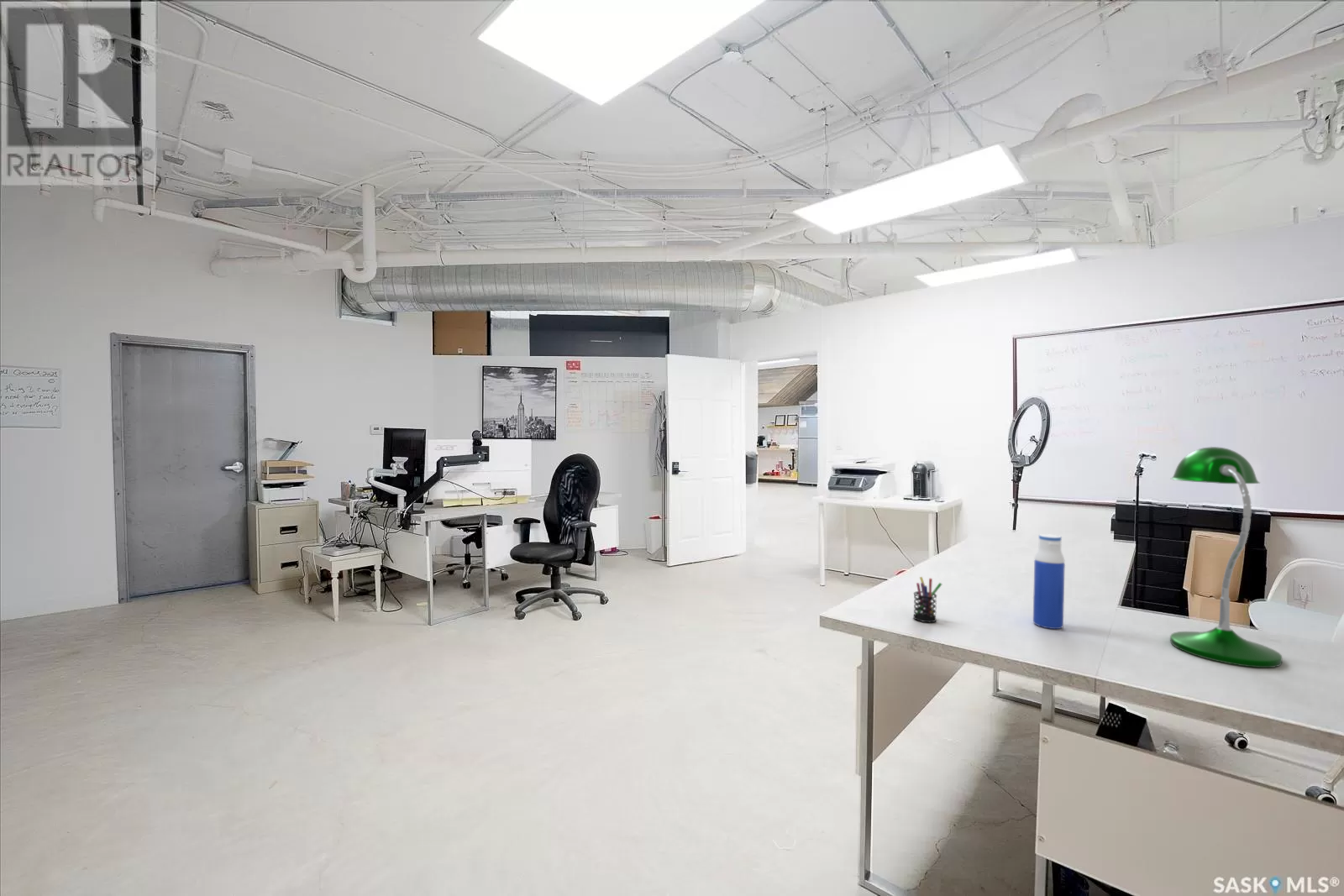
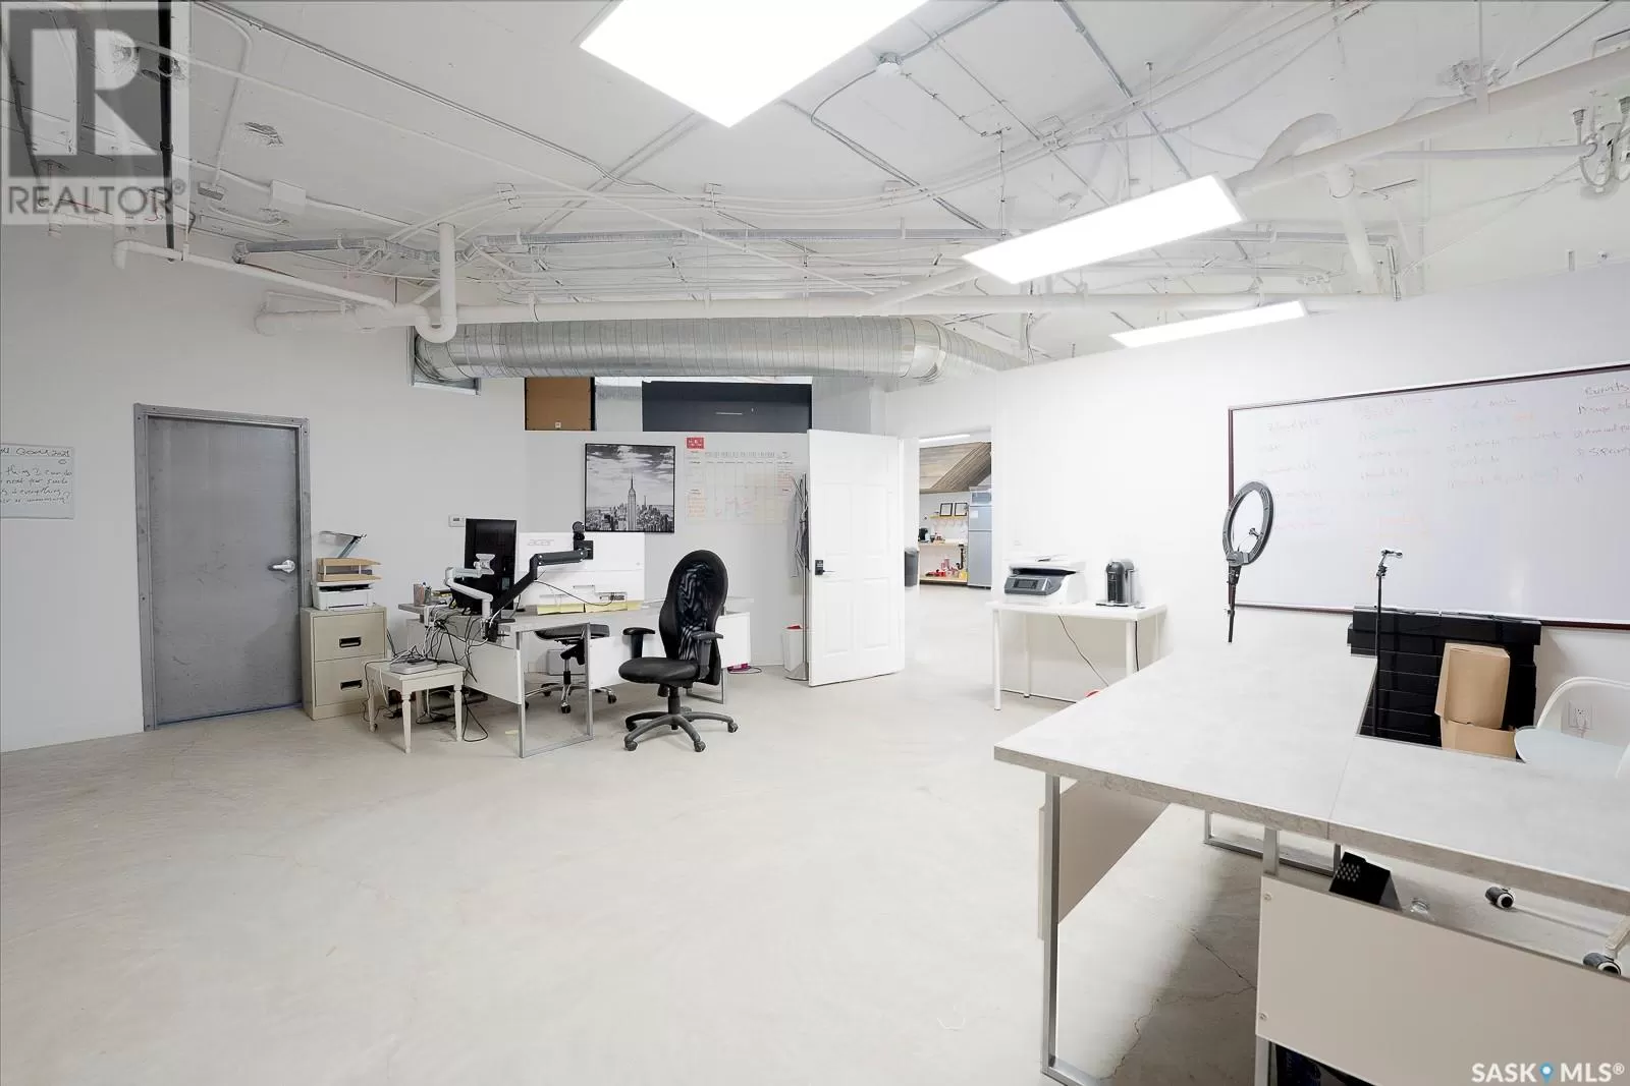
- water bottle (1048, 580)
- desk lamp (1231, 553)
- pen holder (927, 597)
